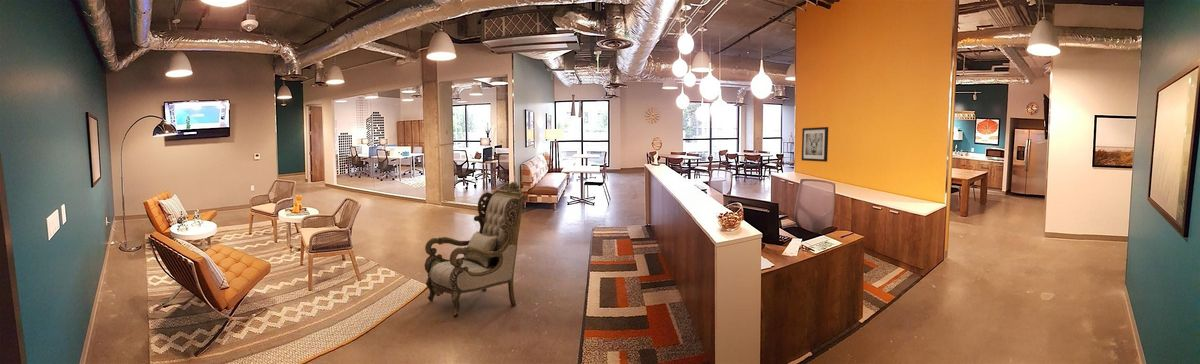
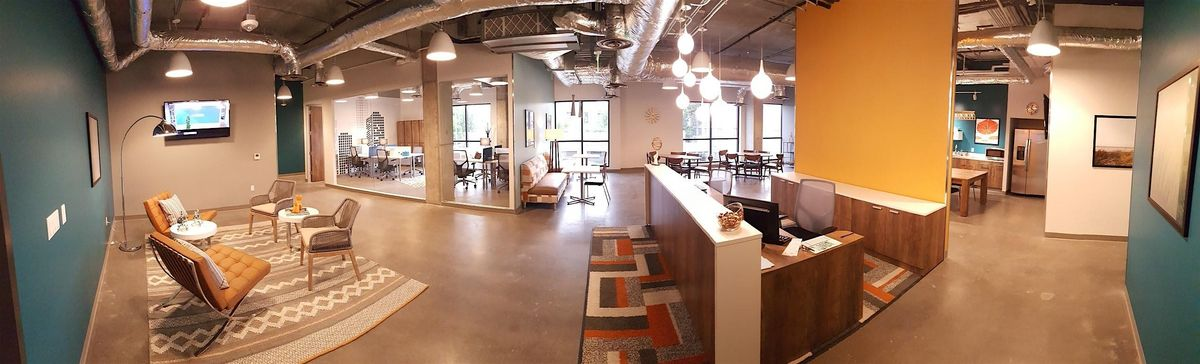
- wall art (814, 144)
- armchair (477, 243)
